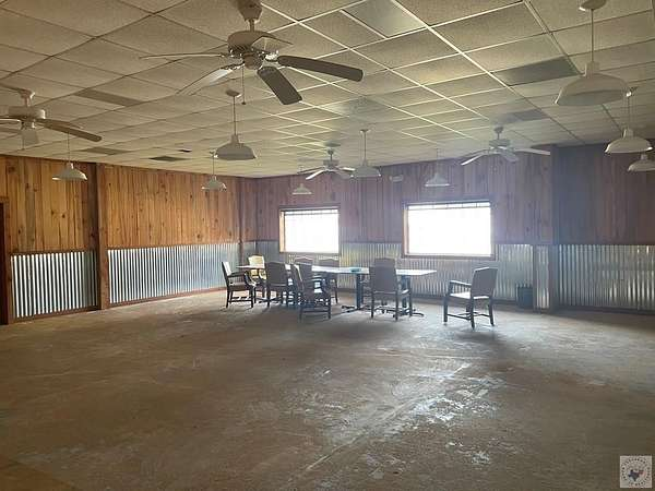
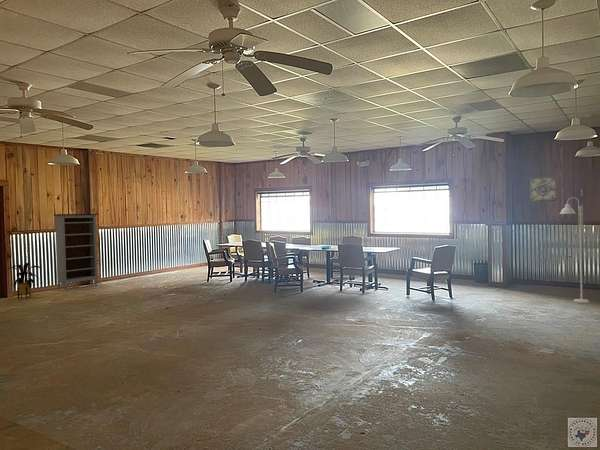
+ bookshelf (77, 250)
+ house plant (22, 280)
+ wall art (543, 189)
+ floor lamp (580, 245)
